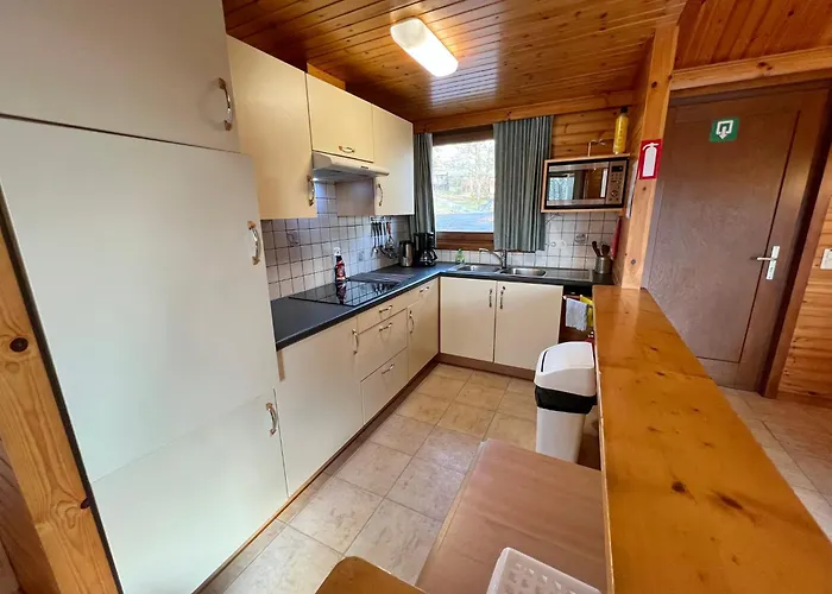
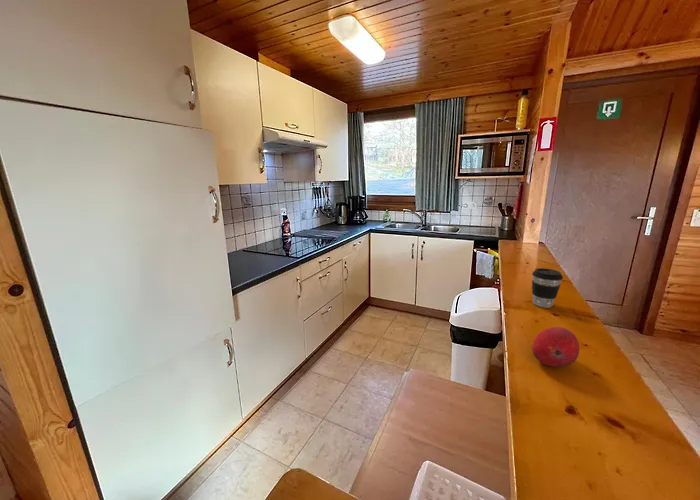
+ coffee cup (545, 288)
+ fruit (554, 344)
